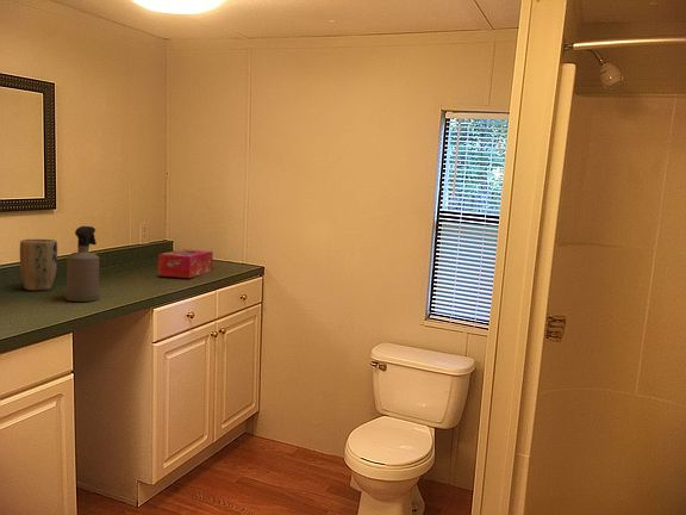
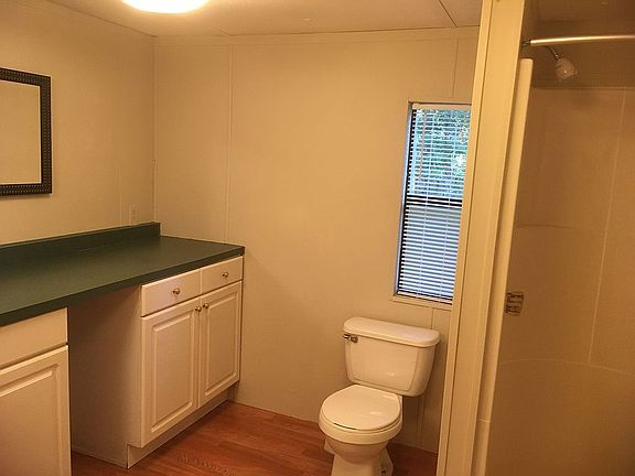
- plant pot (38, 263)
- spray bottle (83, 262)
- tissue box (186, 262)
